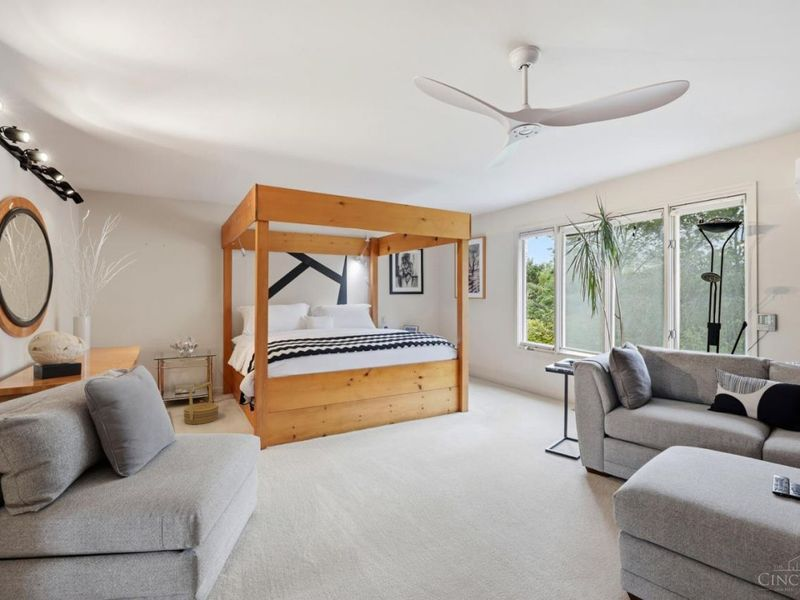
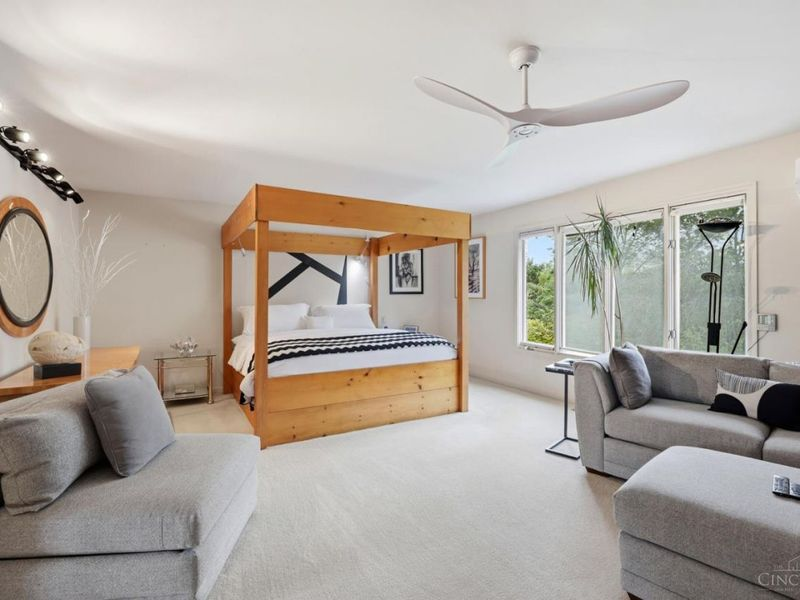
- basket (201, 402)
